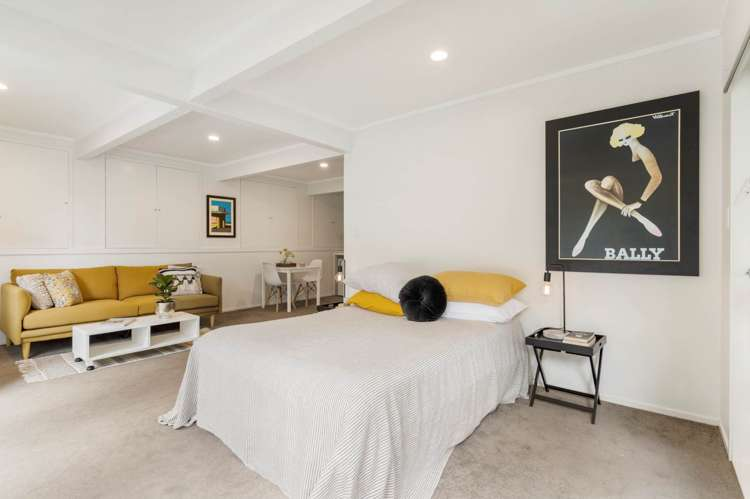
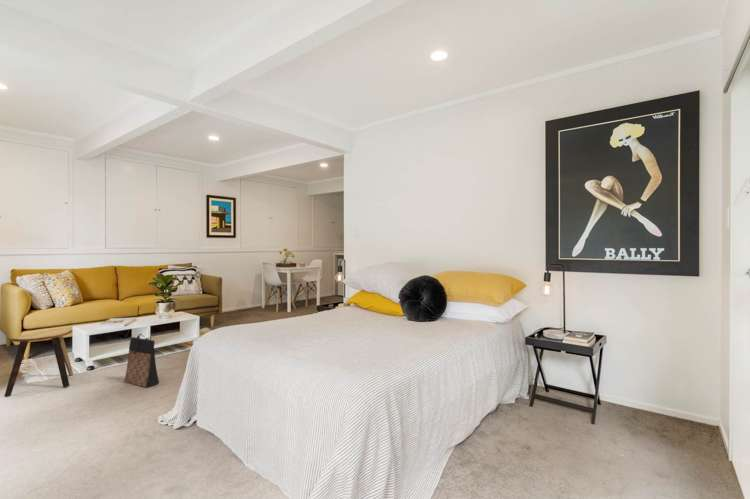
+ stool (55, 355)
+ bag (142, 358)
